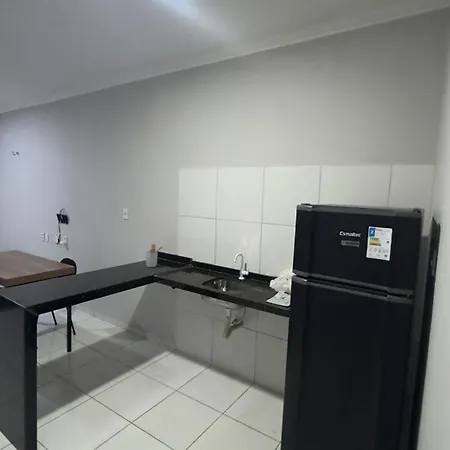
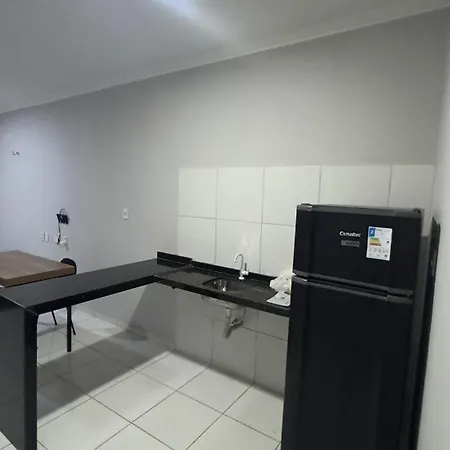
- utensil holder (154, 255)
